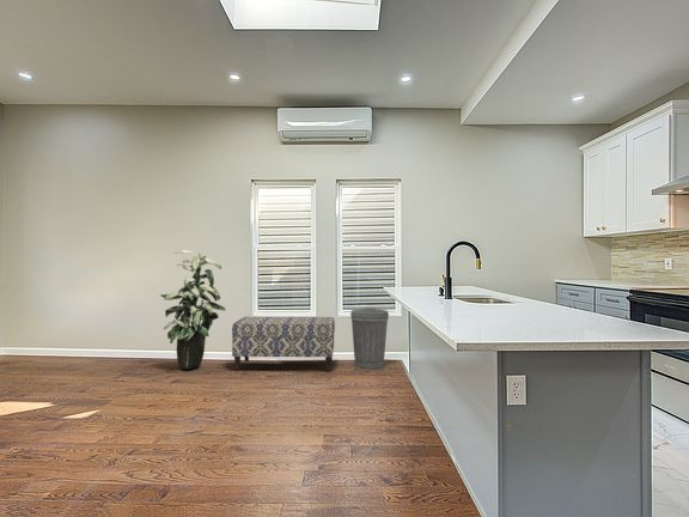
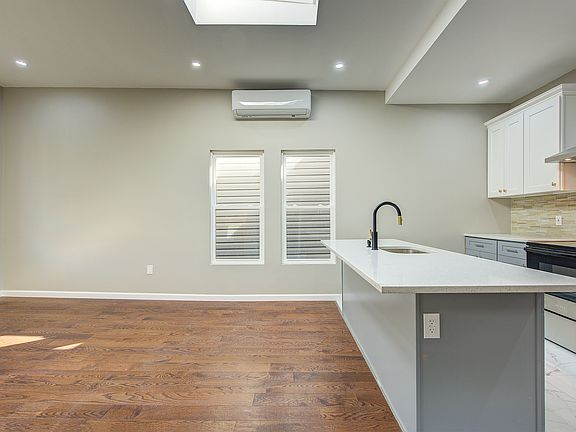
- trash can (368, 336)
- indoor plant (190, 308)
- bench (286, 342)
